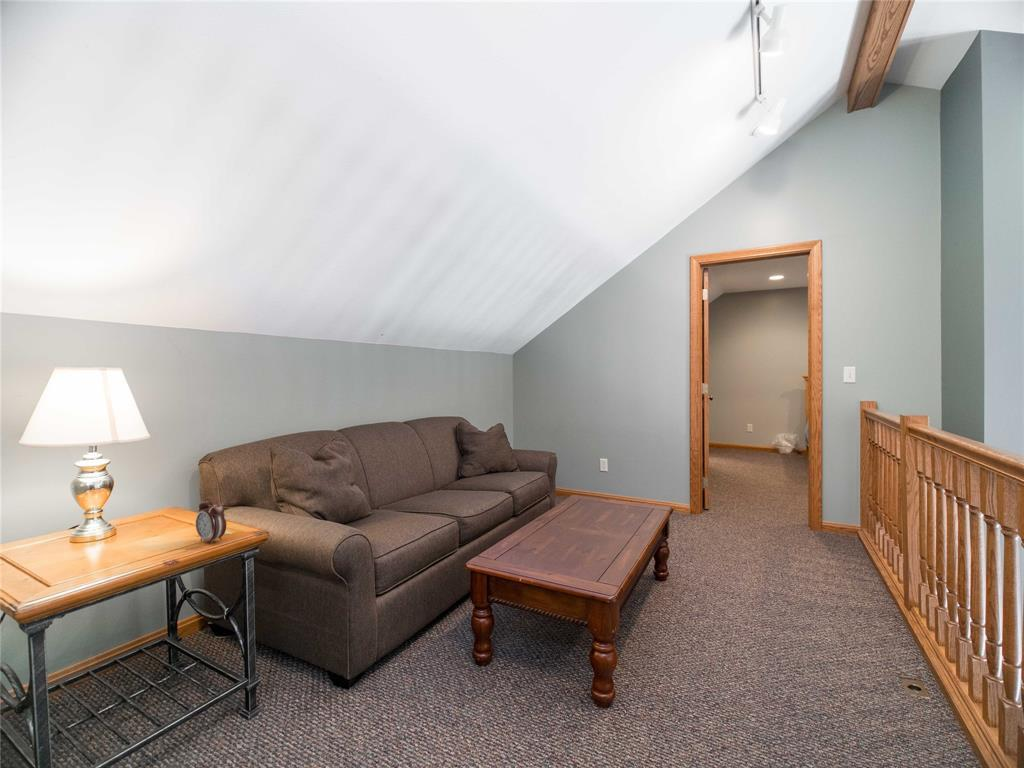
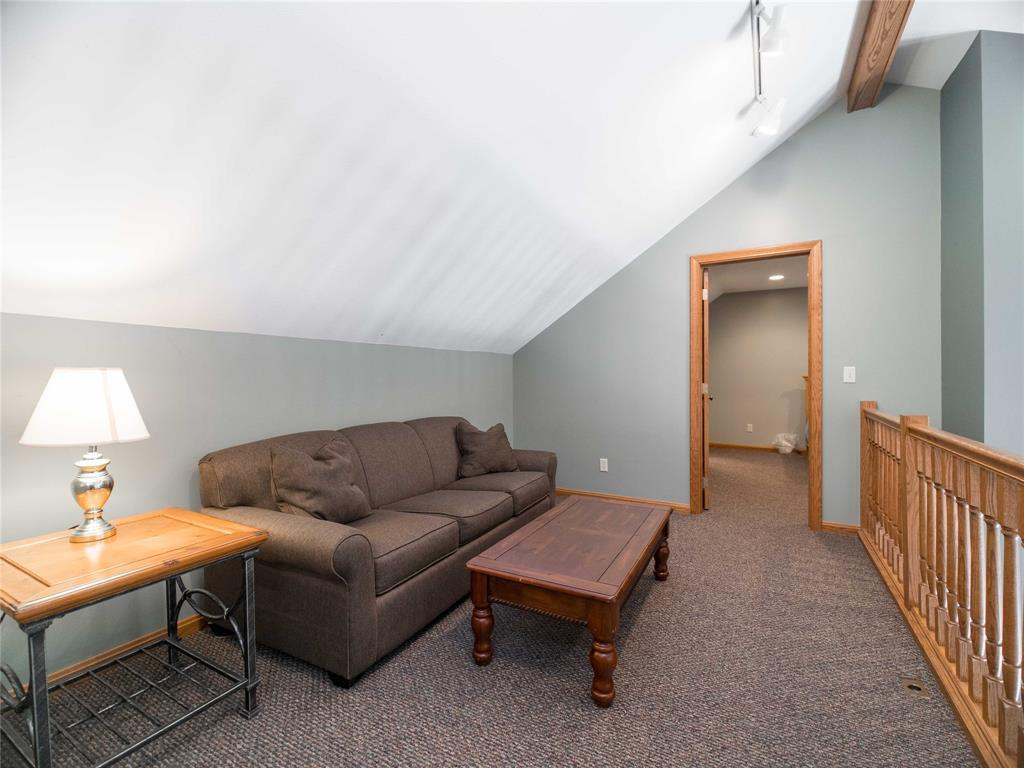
- alarm clock (211, 519)
